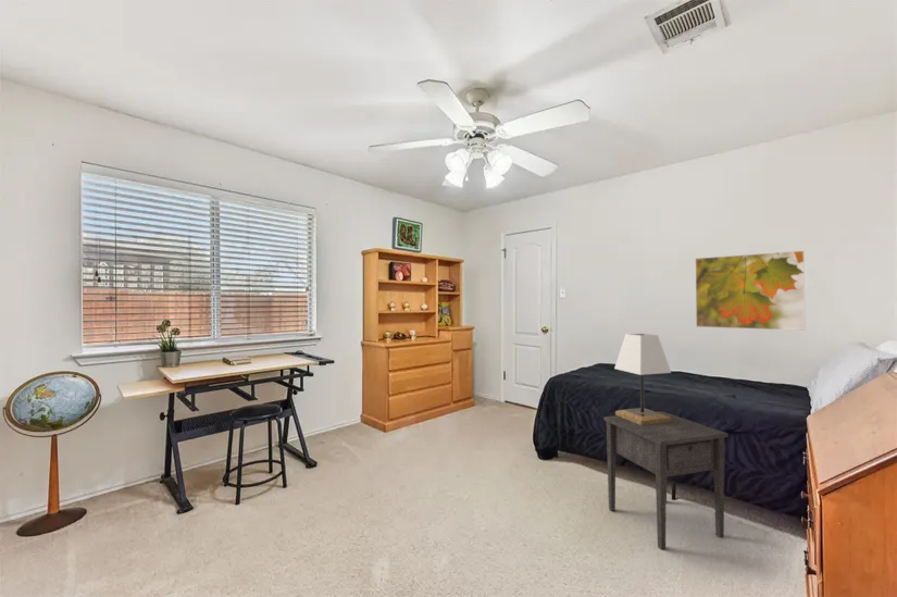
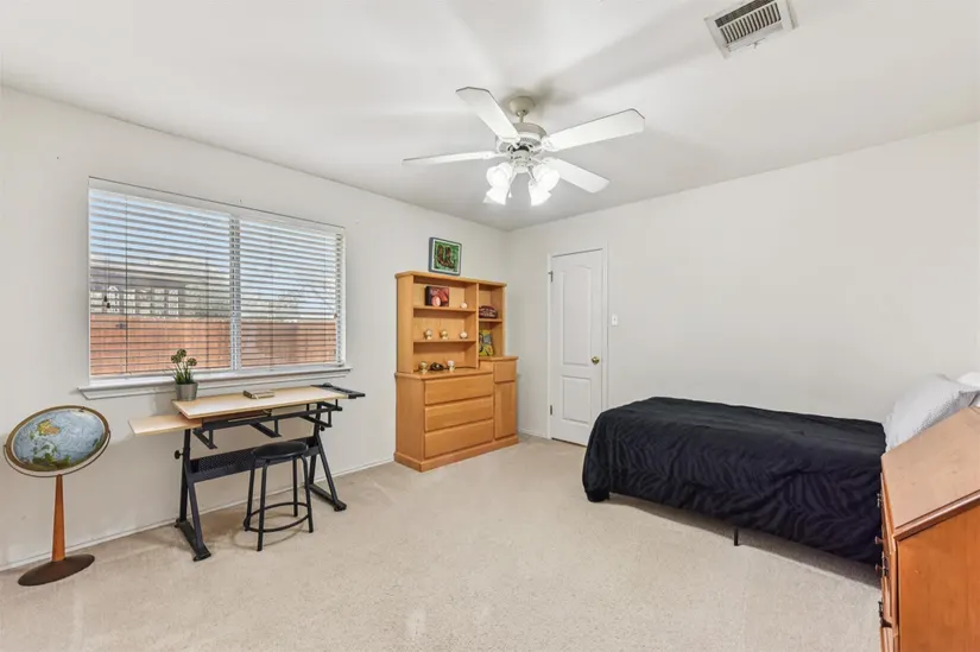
- nightstand (661, 473)
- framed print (746, 291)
- lamp (641, 375)
